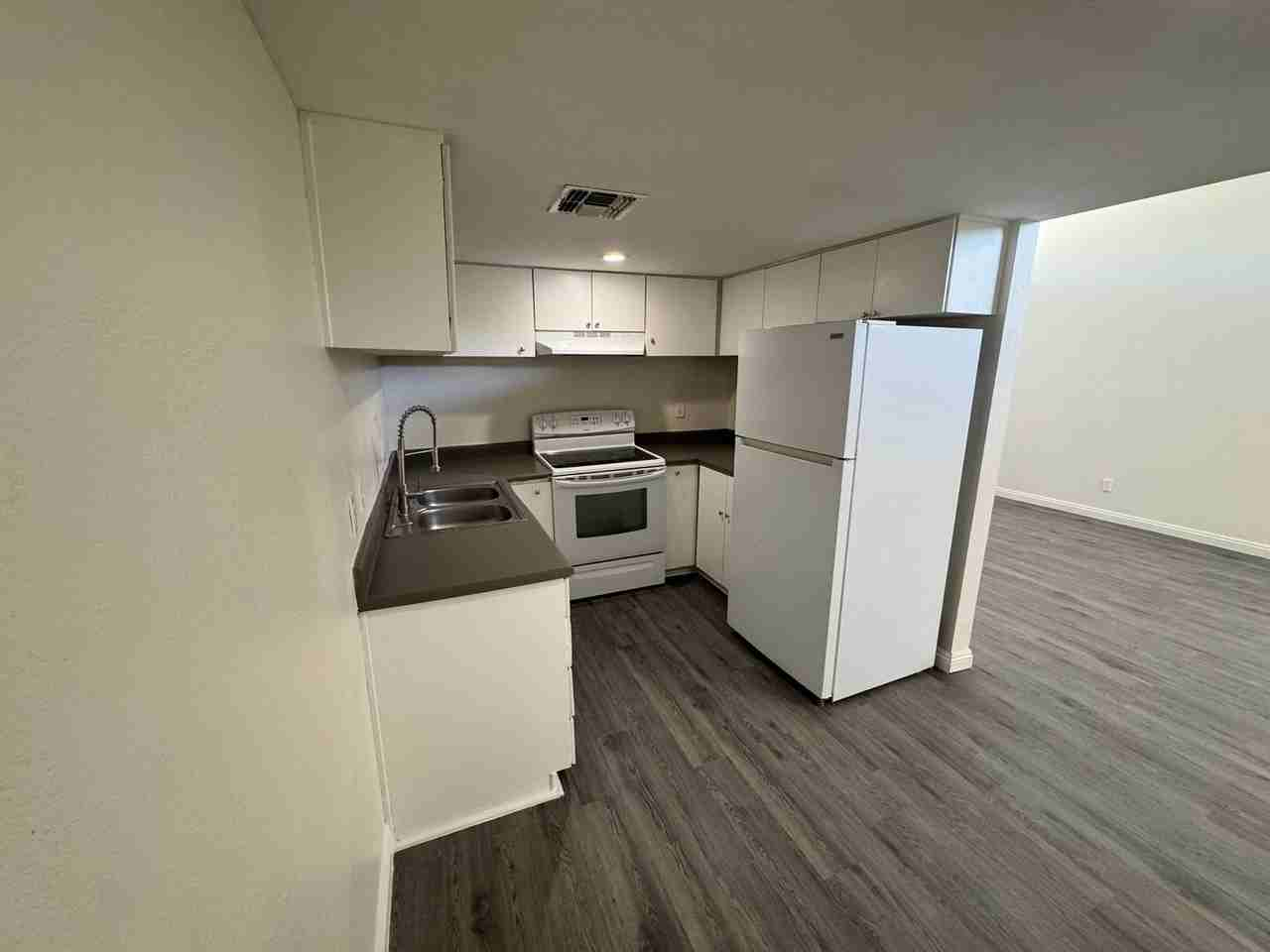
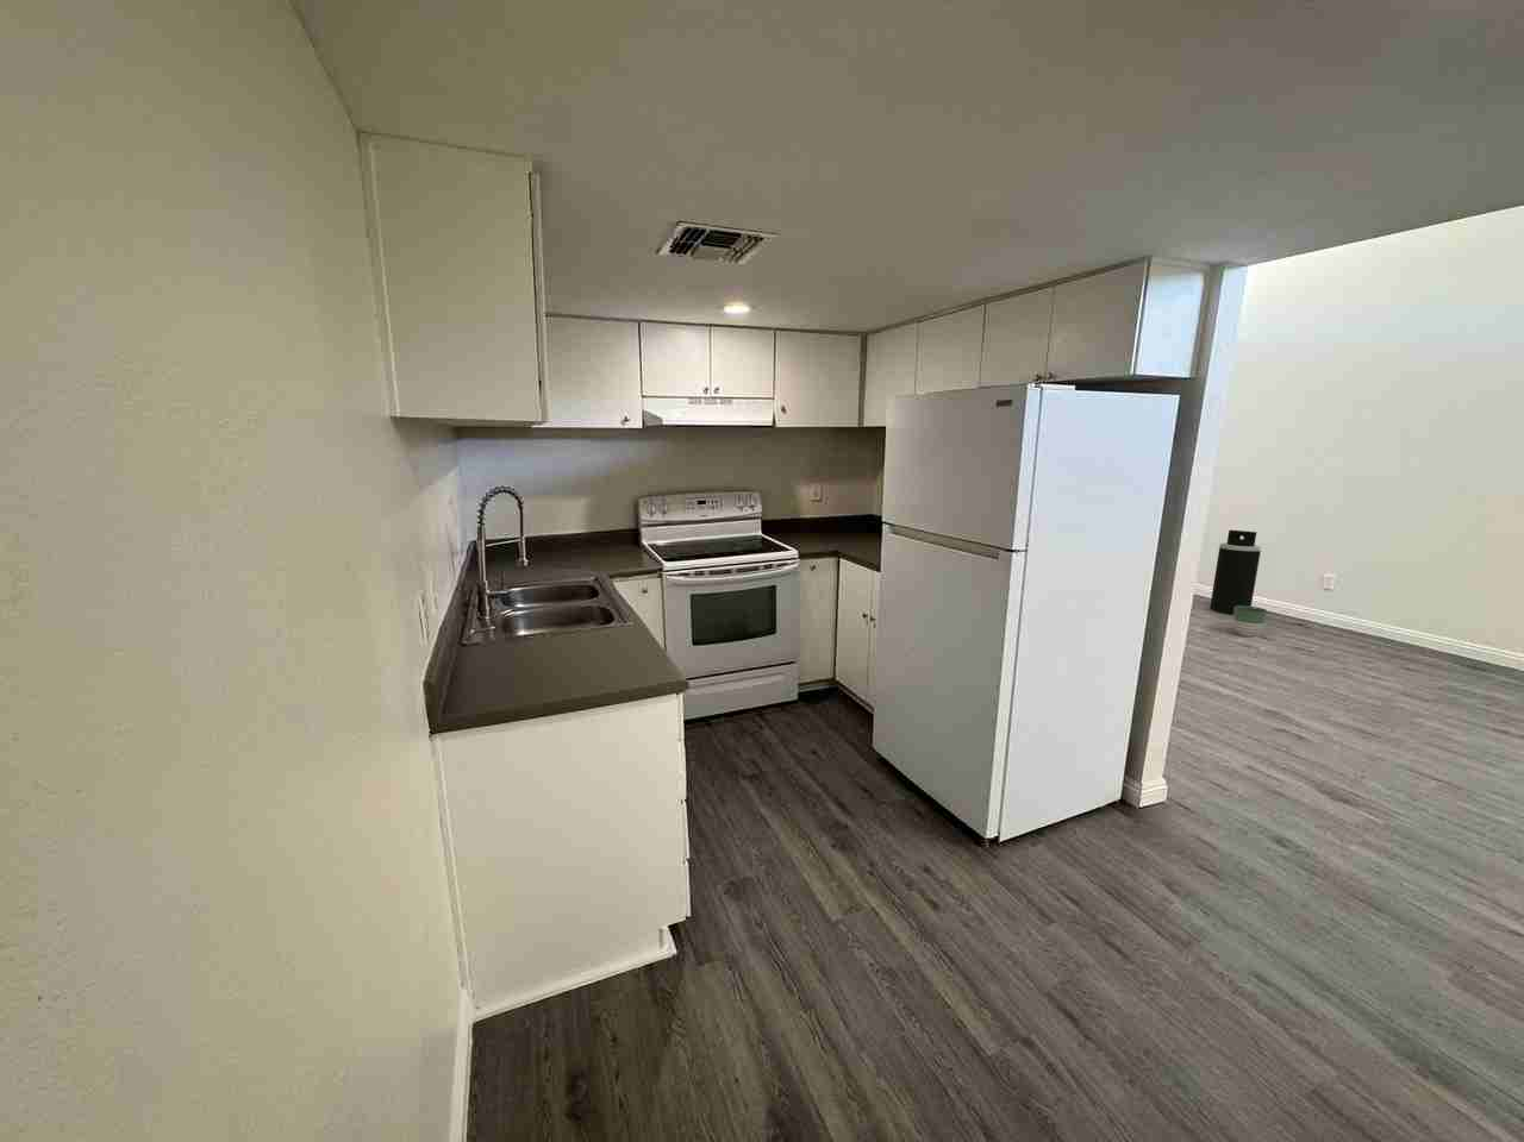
+ planter (1248, 621)
+ trash can (1236, 571)
